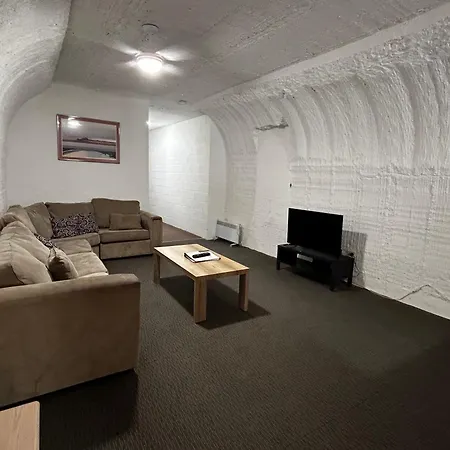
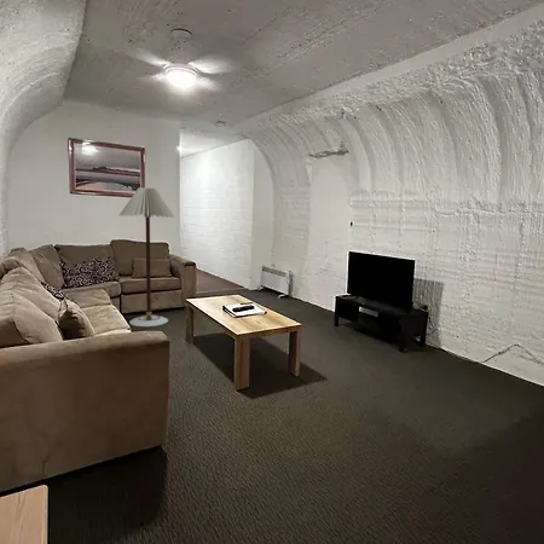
+ floor lamp (147, 256)
